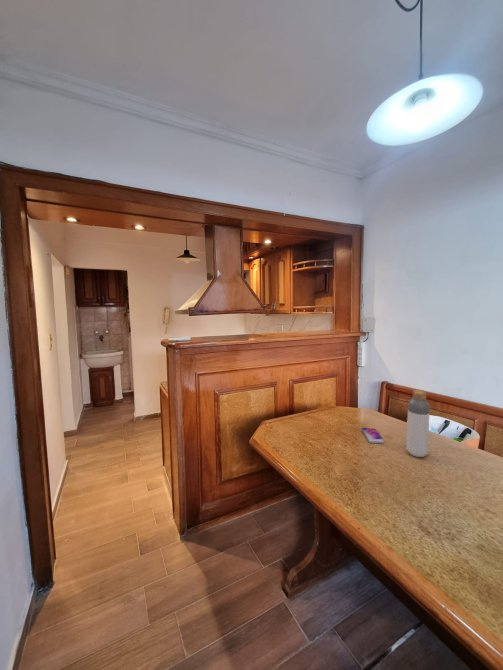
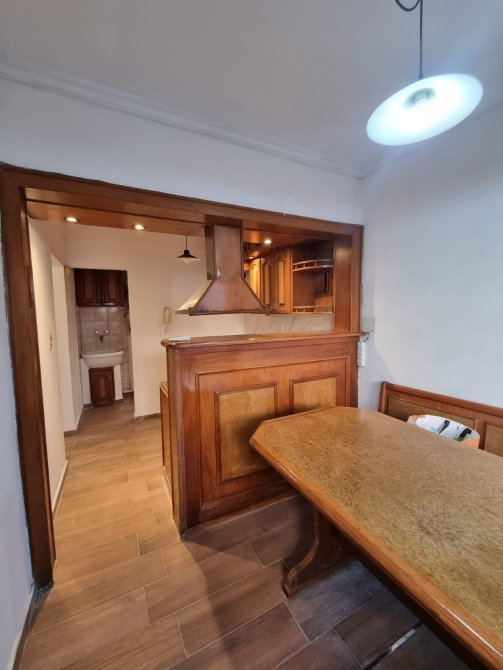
- bottle (418, 422)
- smartphone (372, 435)
